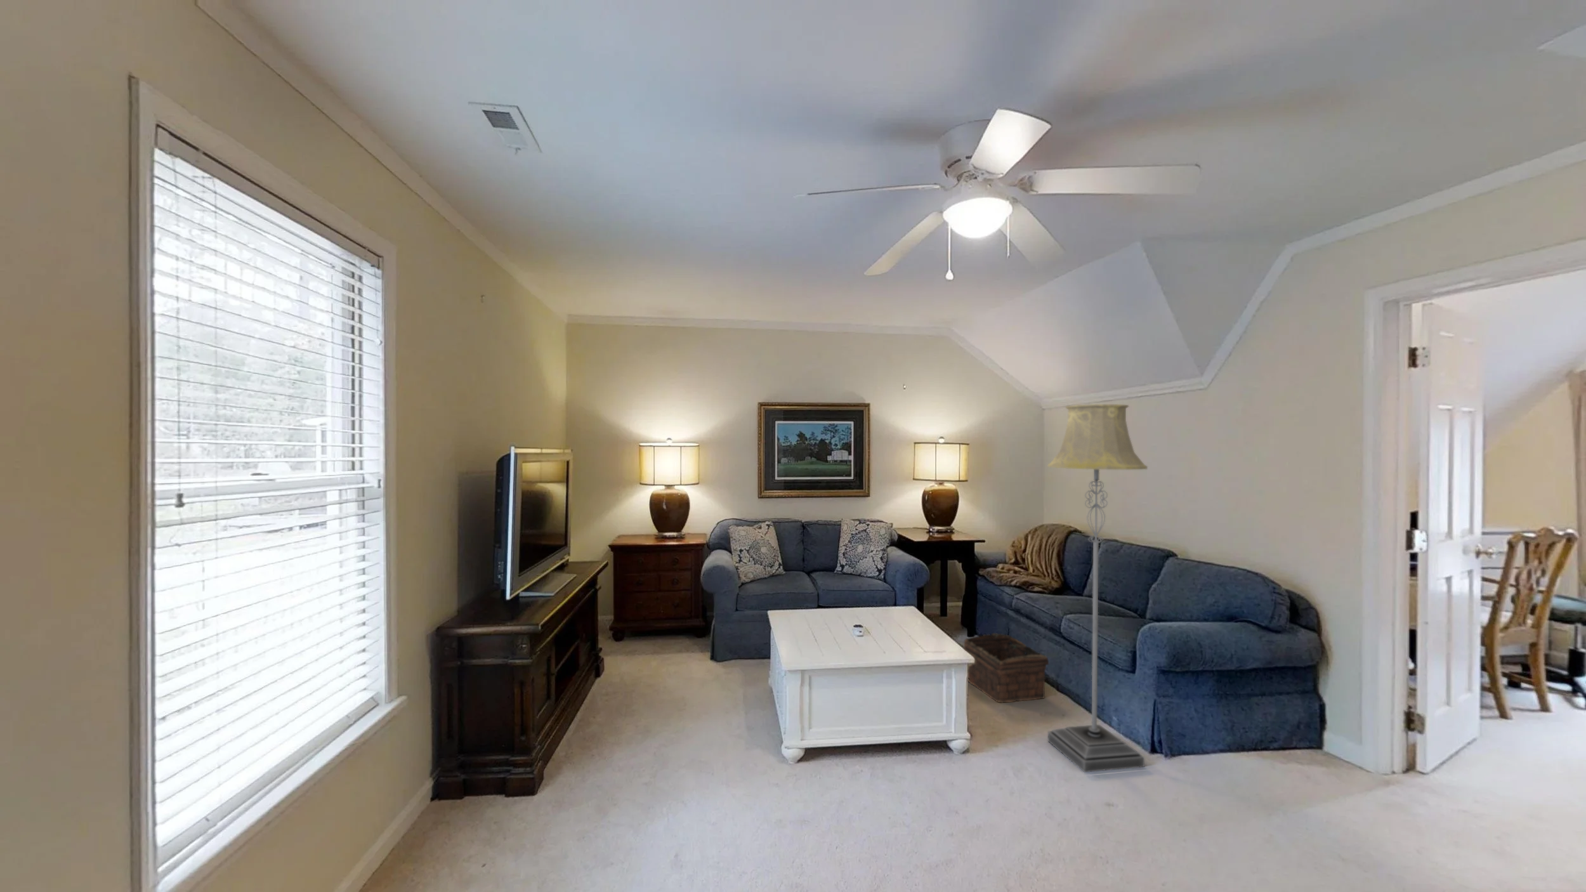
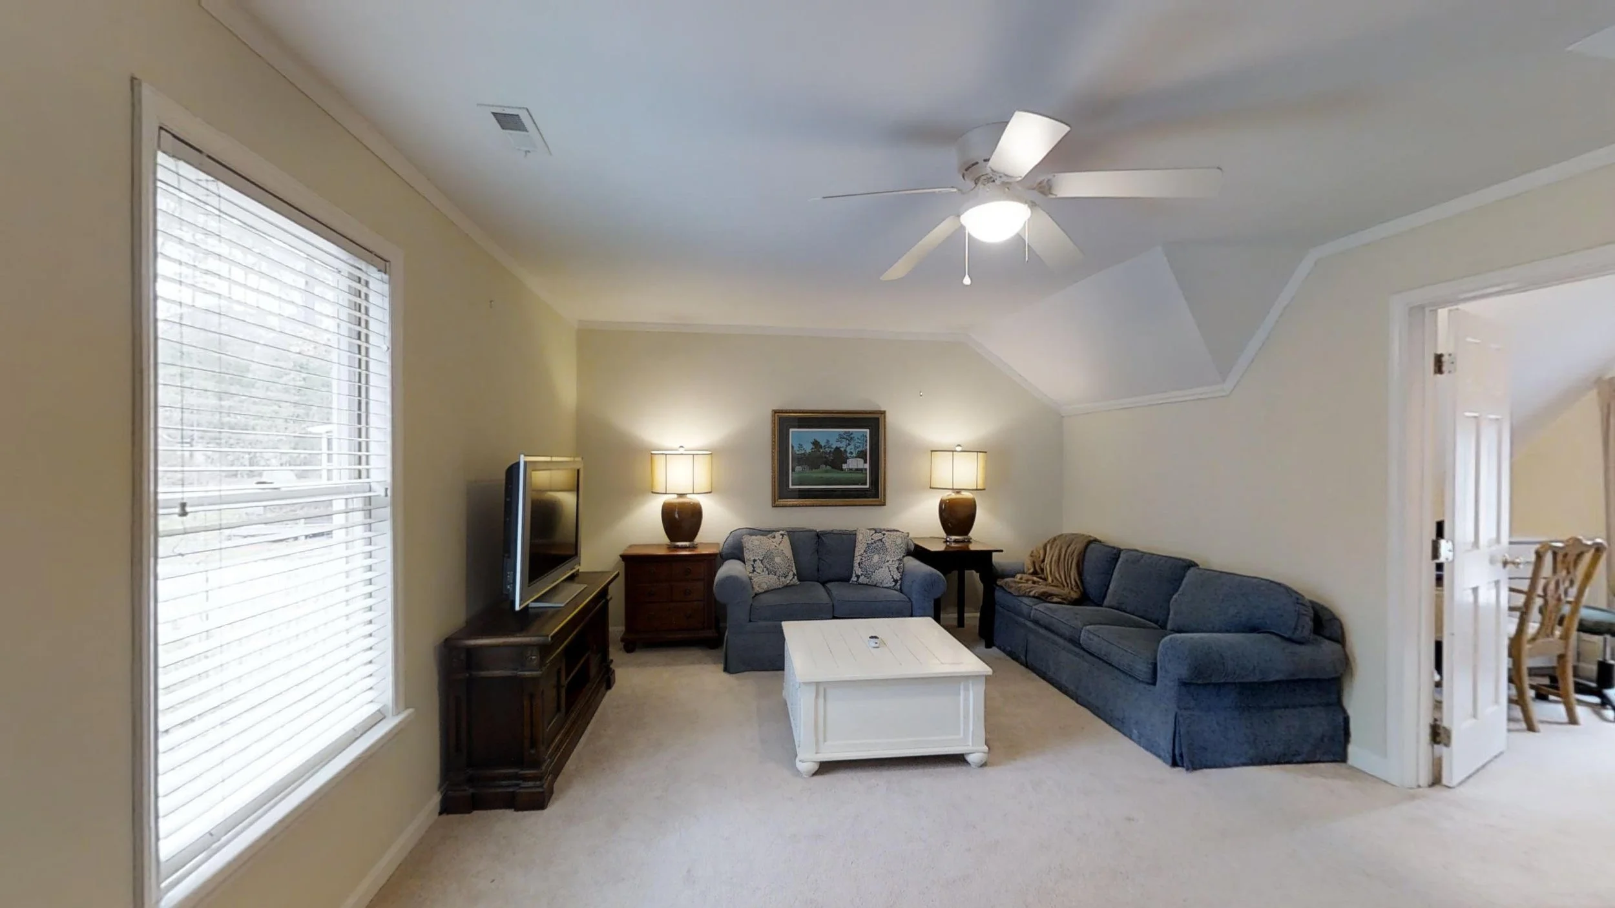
- basket (1008, 662)
- floor lamp (1095, 579)
